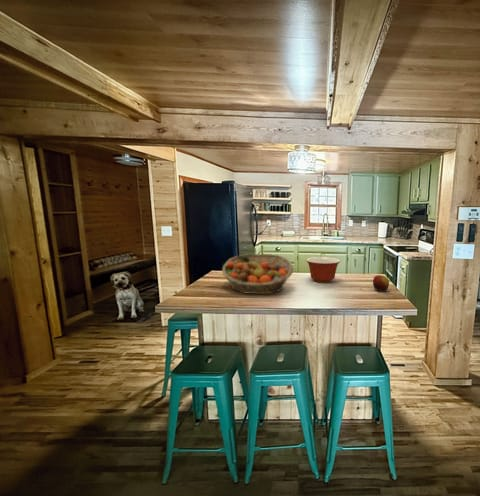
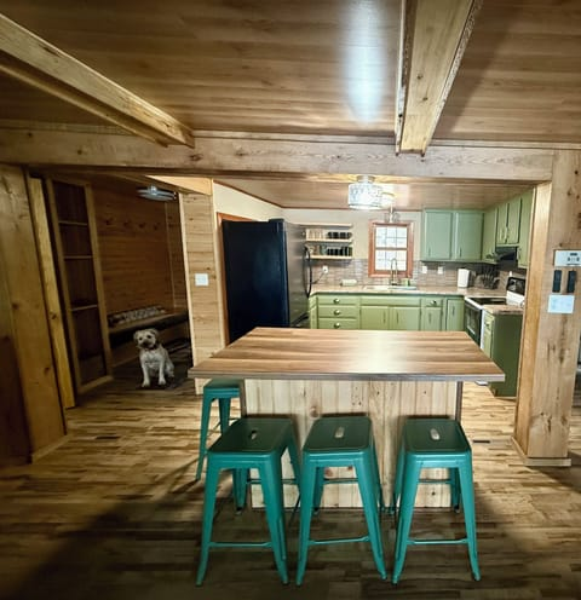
- fruit basket (257, 272)
- mixing bowl (322, 270)
- apple (380, 283)
